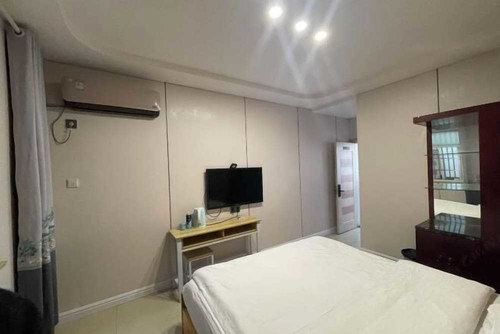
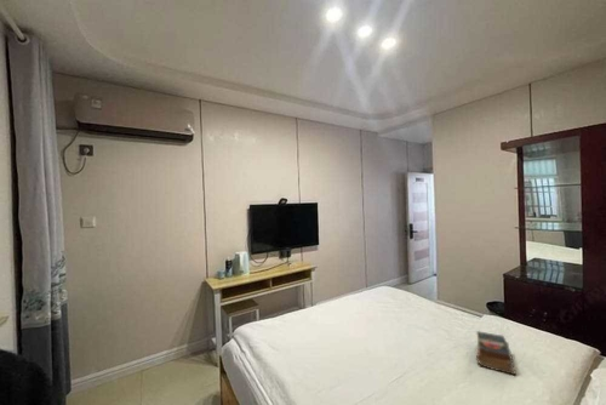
+ book (494, 349)
